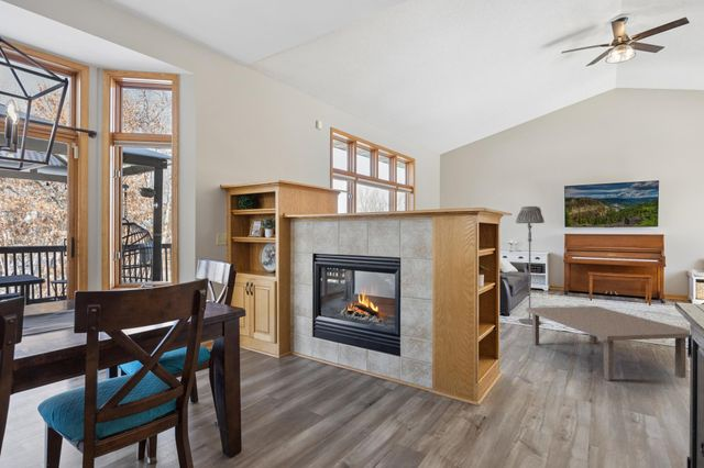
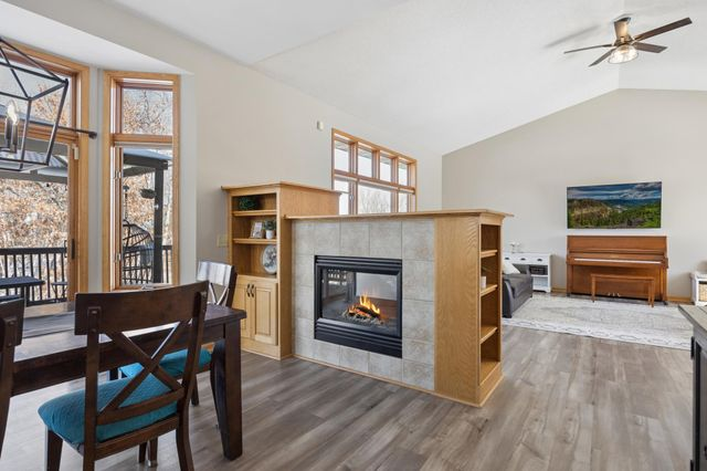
- coffee table (601, 337)
- floor lamp (529, 264)
